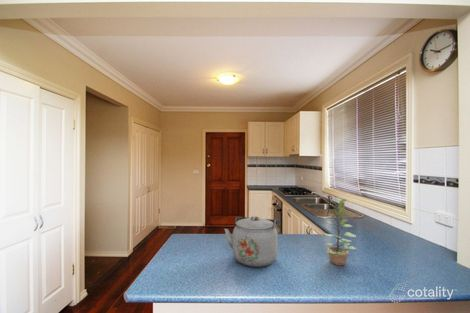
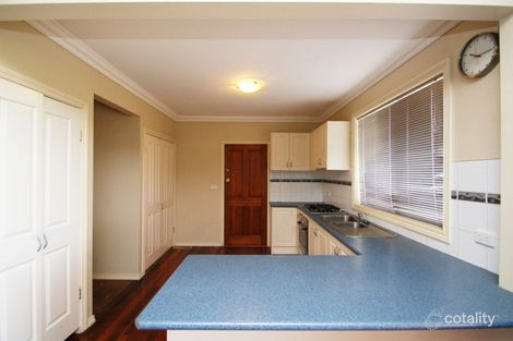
- kettle (250, 237)
- plant (339, 230)
